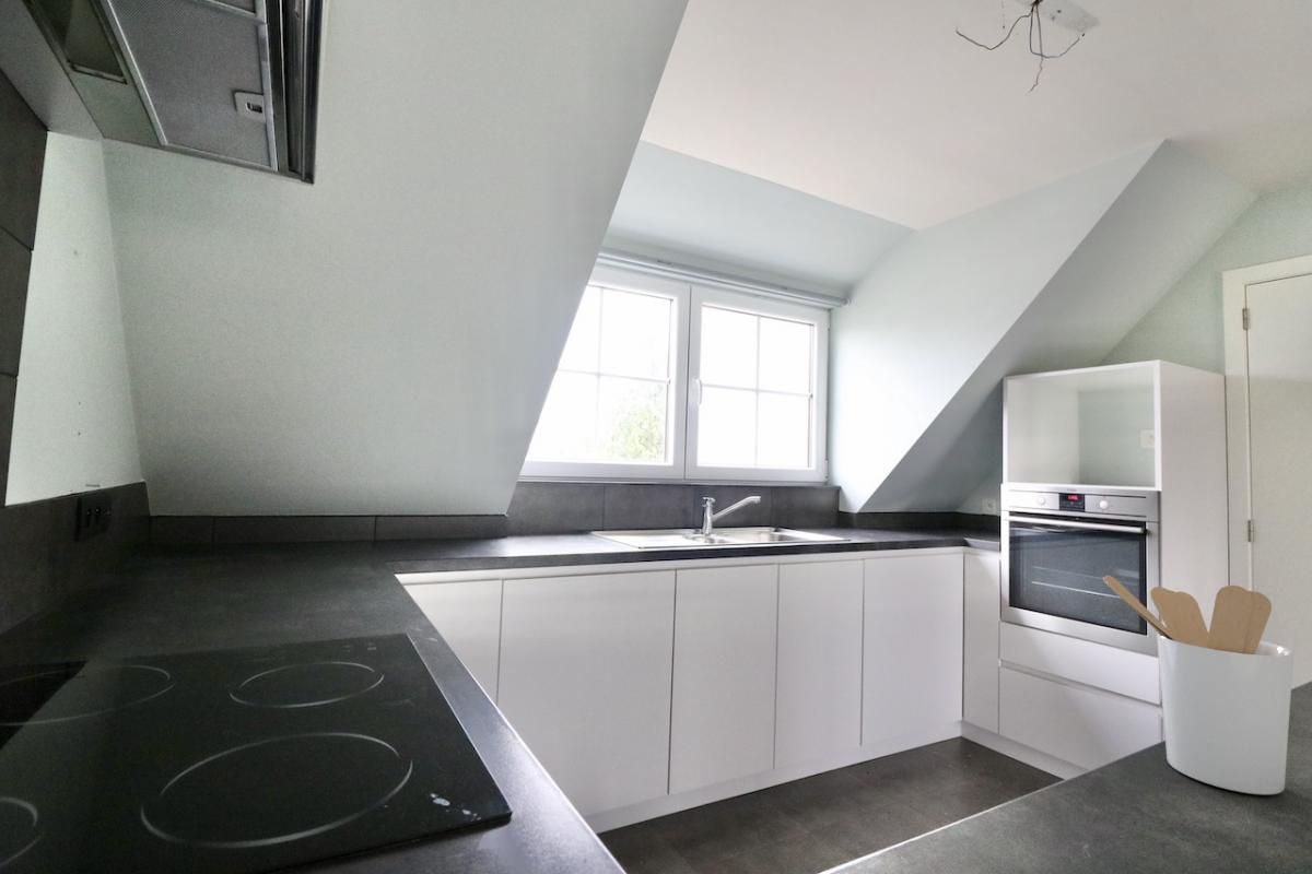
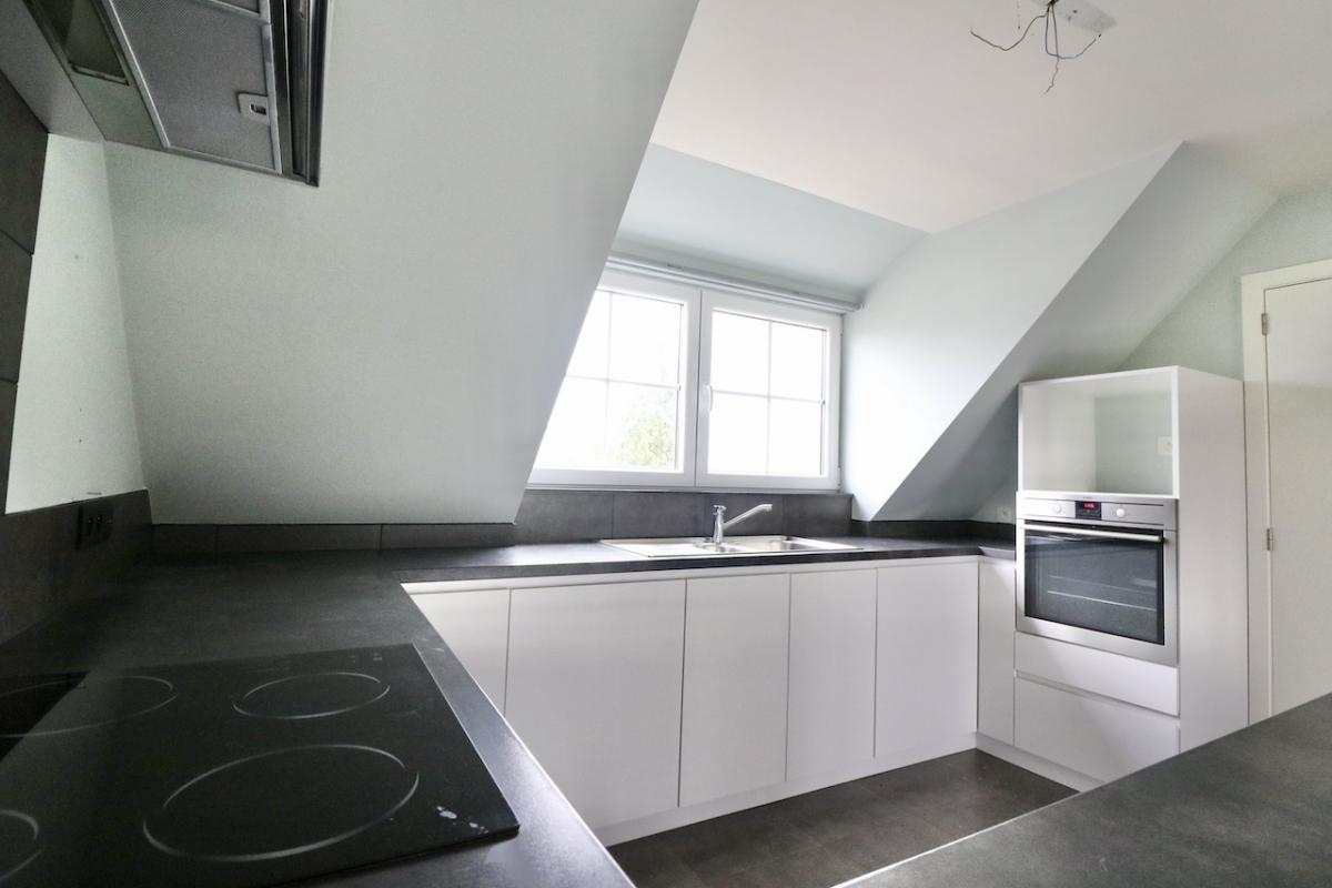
- utensil holder (1187, 671)
